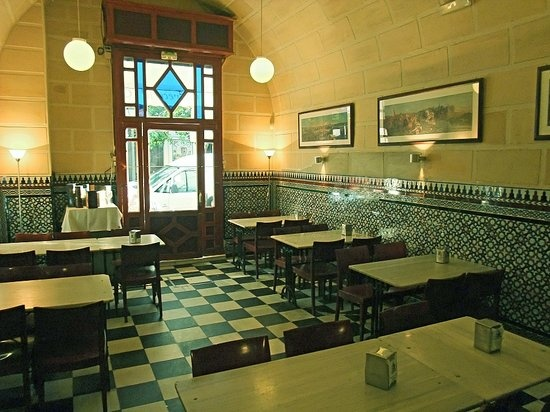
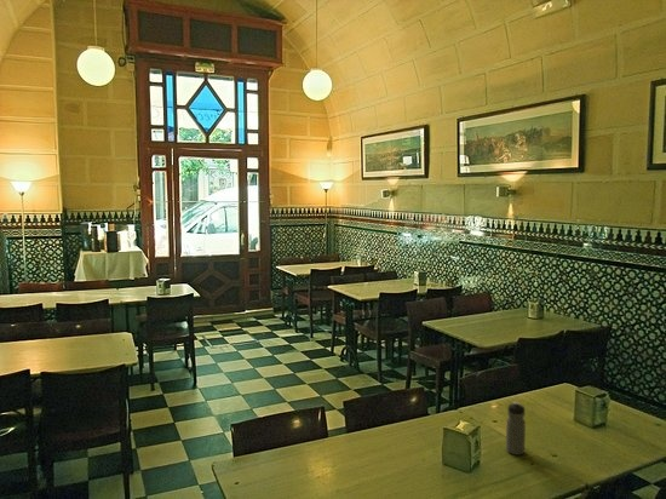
+ water bottle (515, 426)
